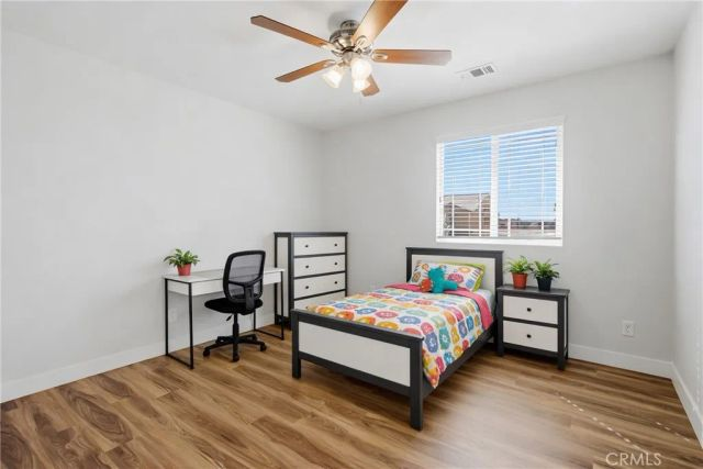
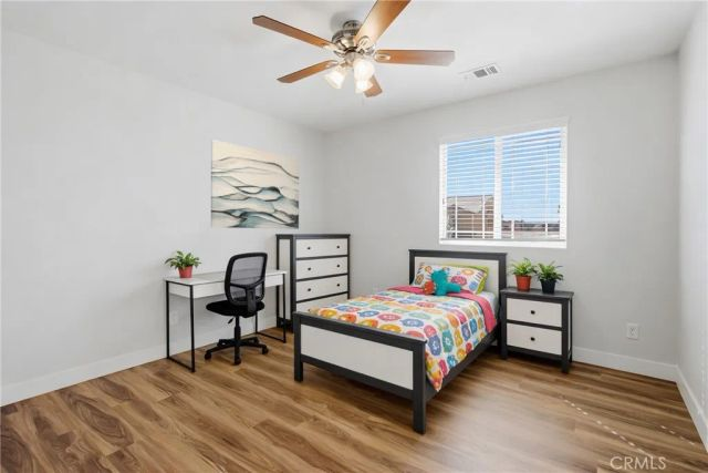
+ wall art (259, 189)
